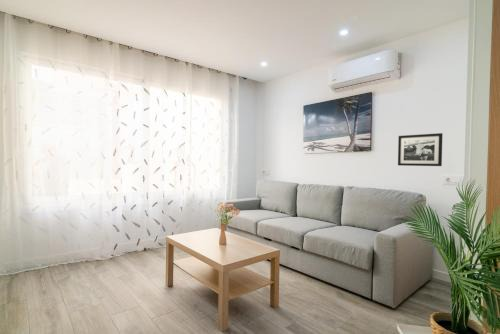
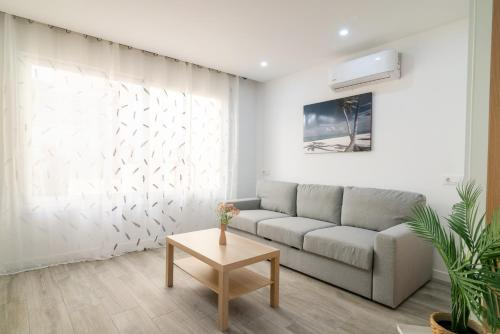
- picture frame (419, 150)
